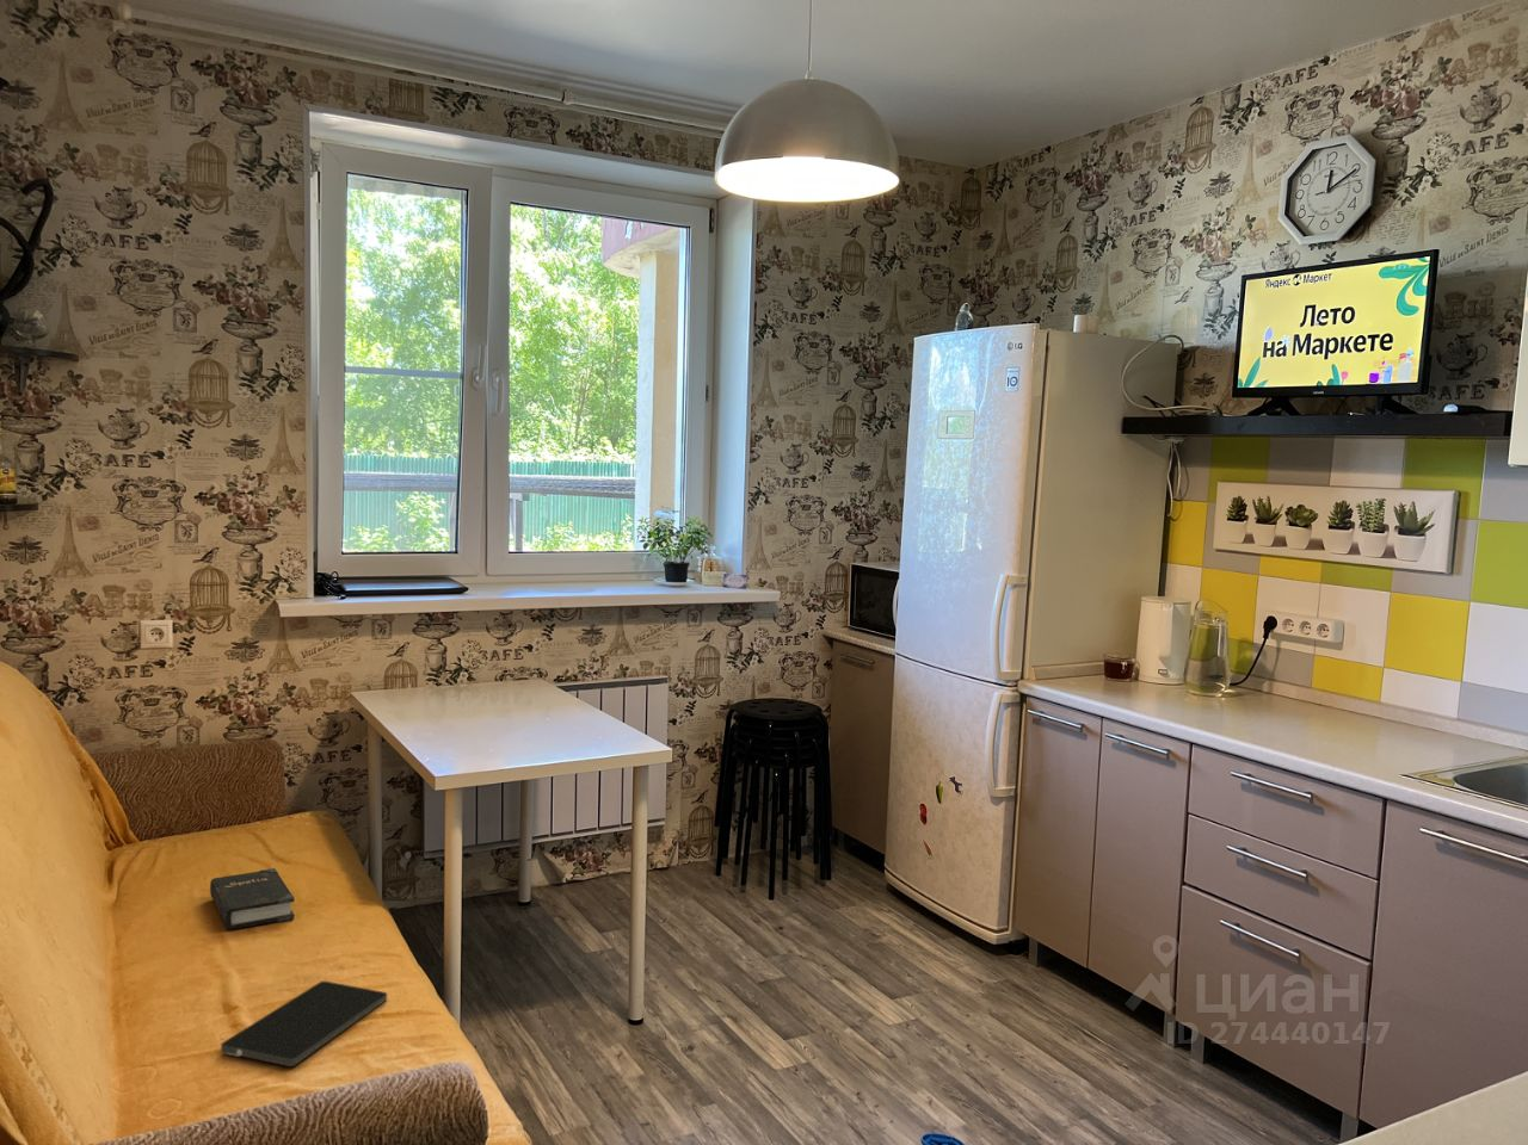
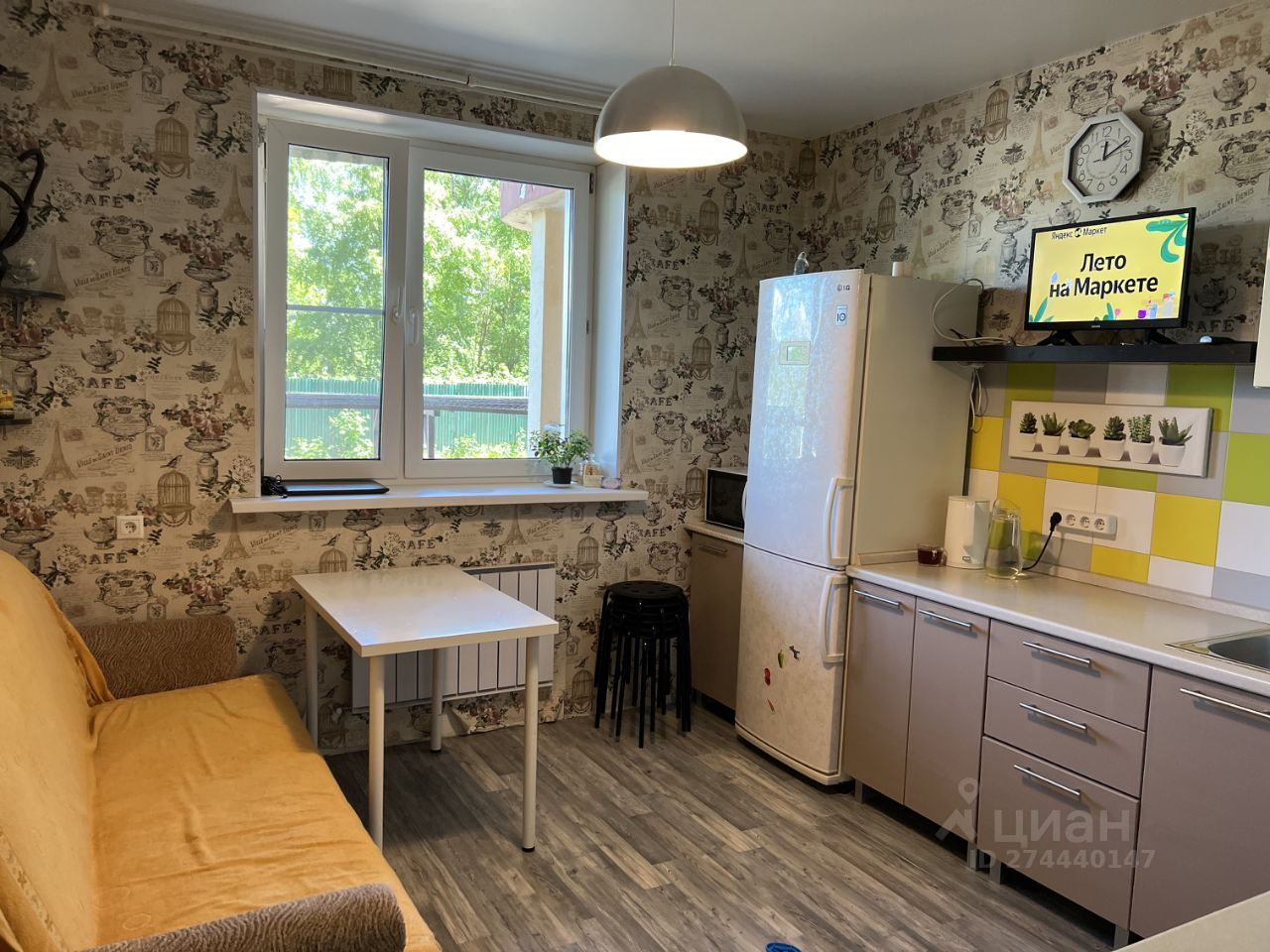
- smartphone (308, 1020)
- hardback book (250, 898)
